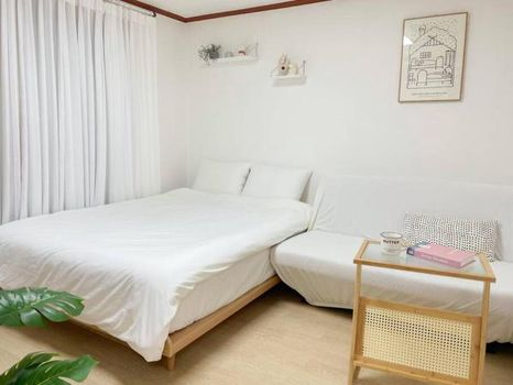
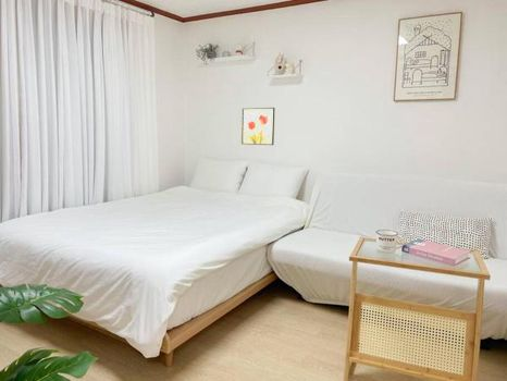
+ wall art (258, 126)
